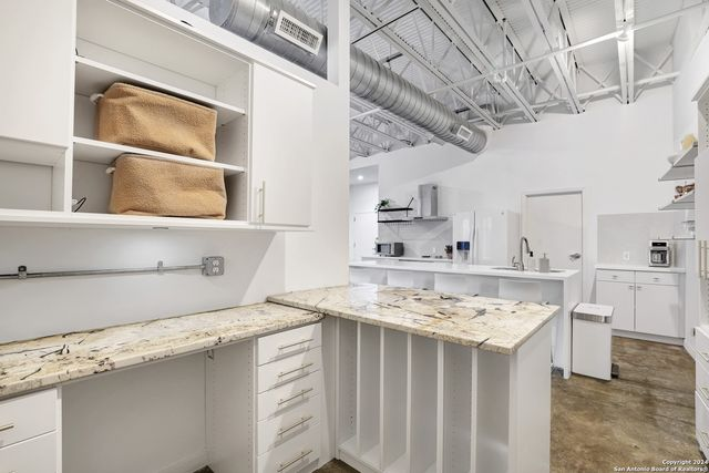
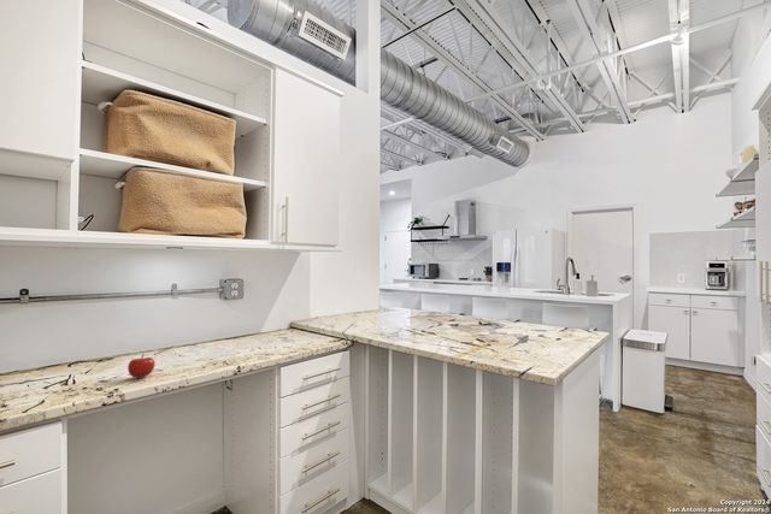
+ apple (141, 365)
